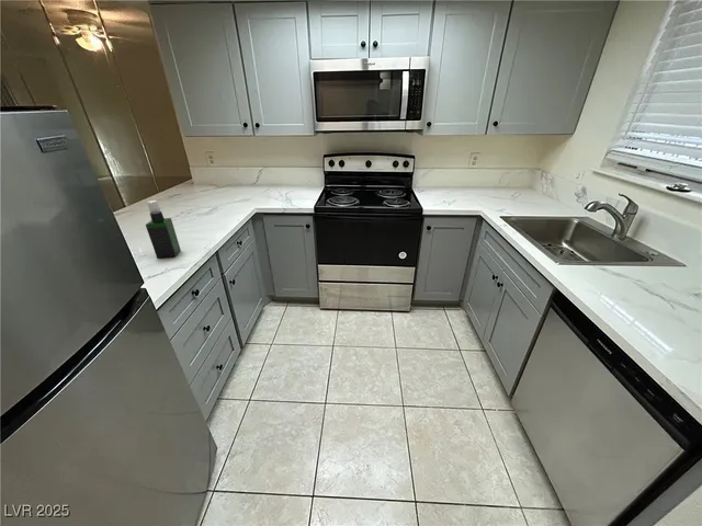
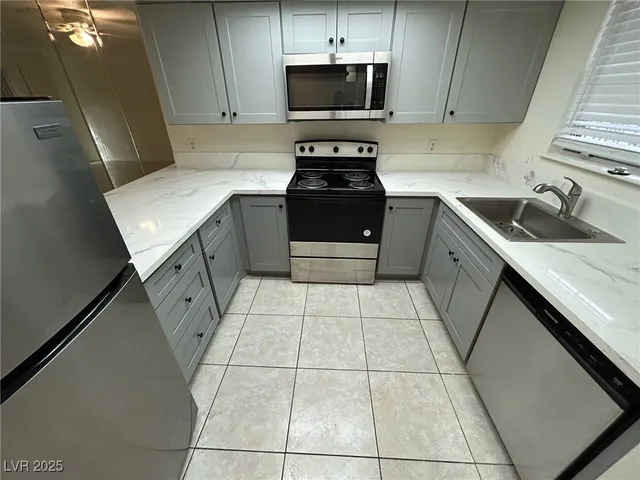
- spray bottle (160, 229)
